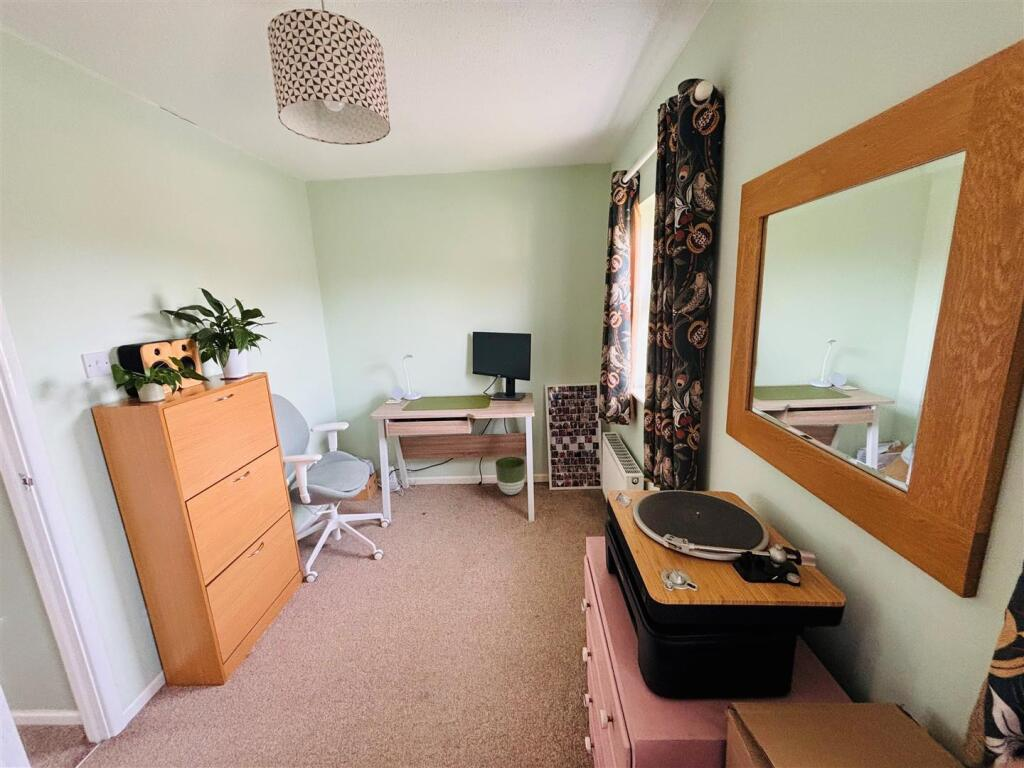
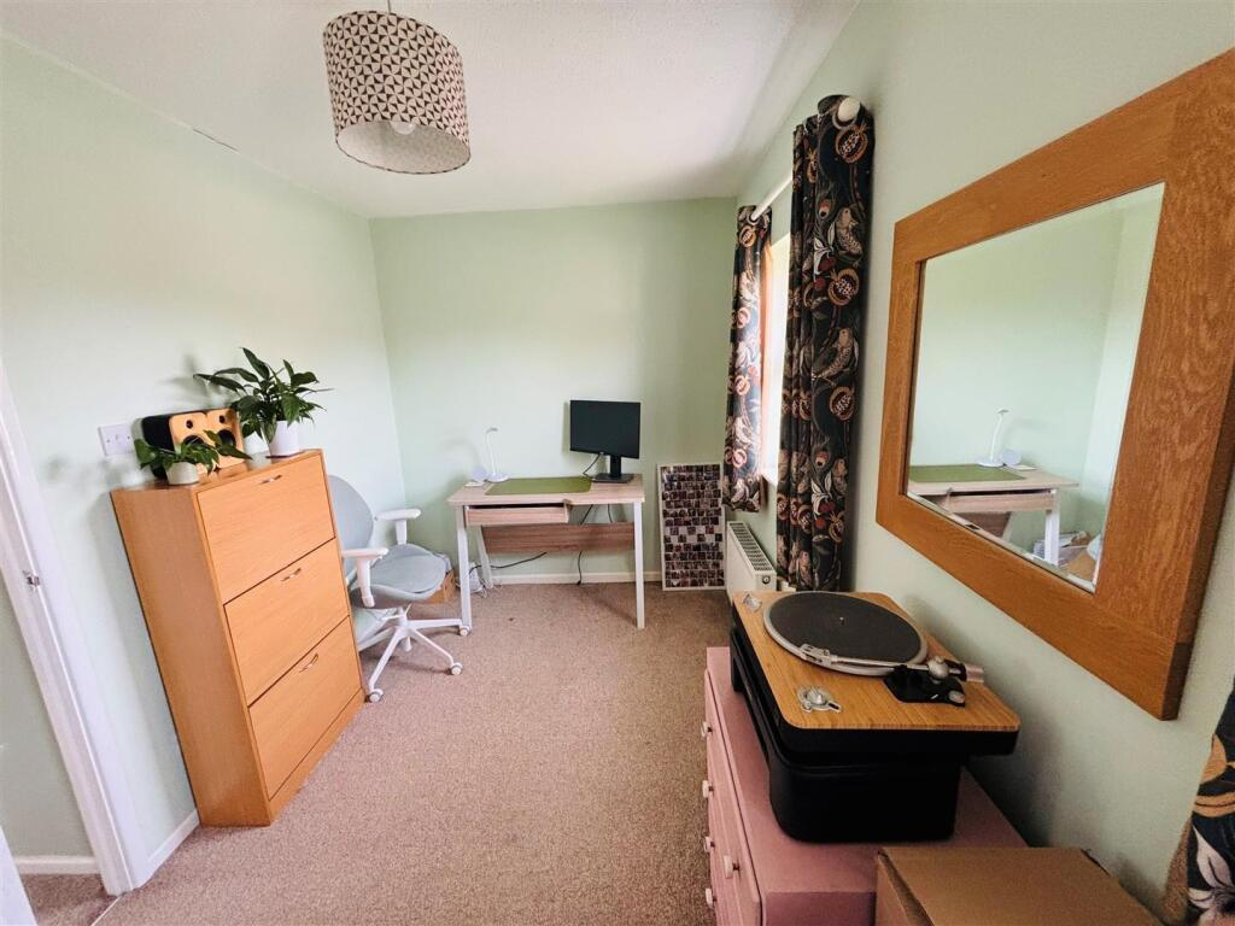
- planter (510, 477)
